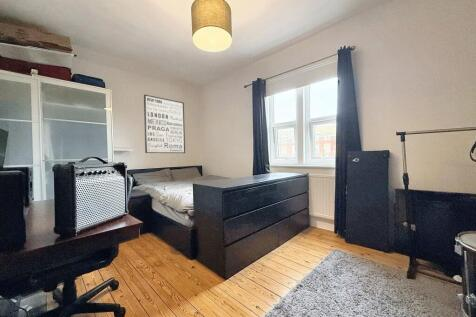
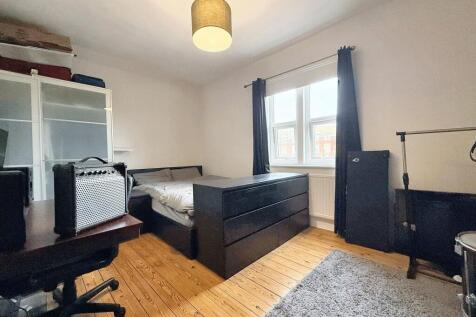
- wall art (165, 126)
